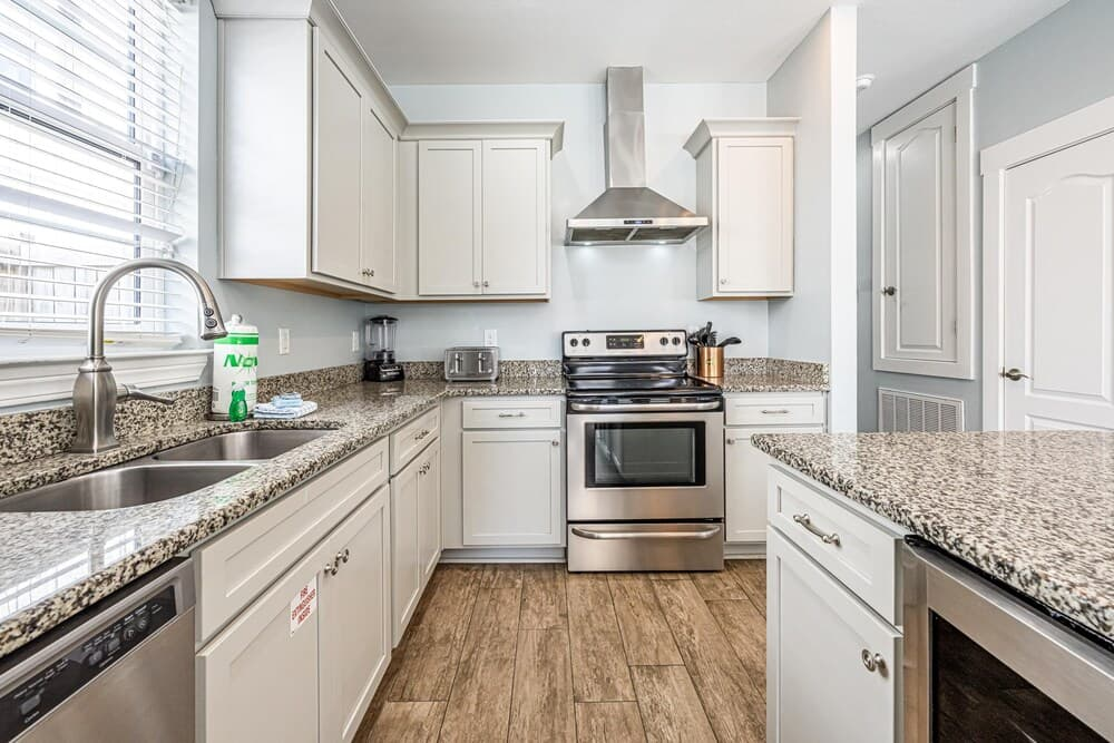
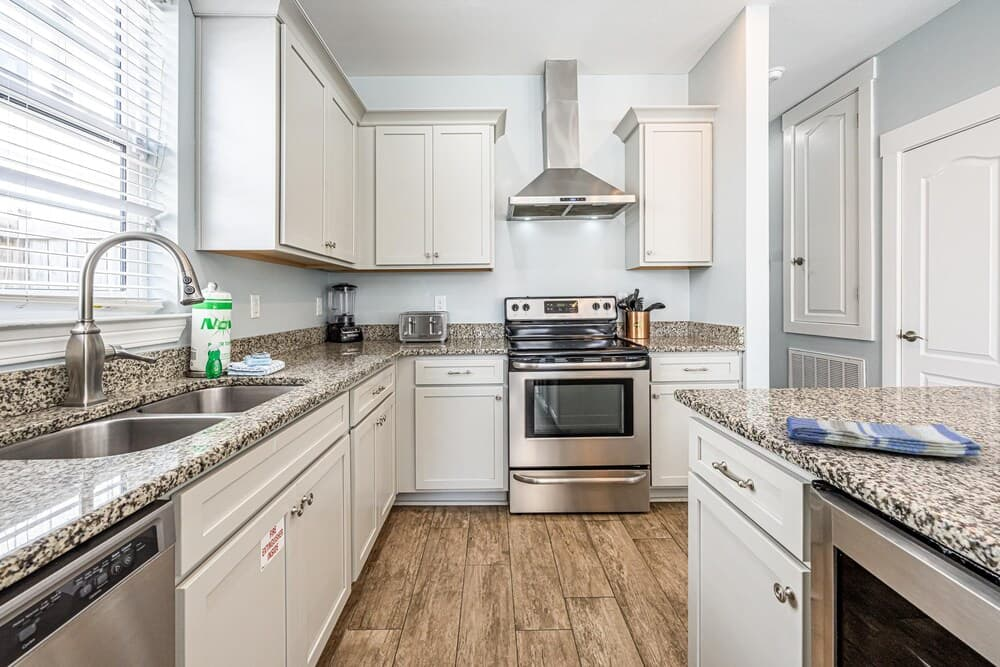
+ dish towel (869, 431)
